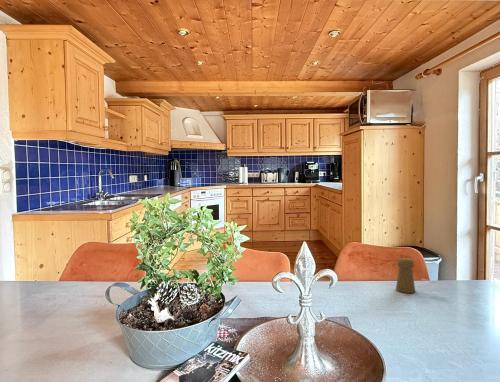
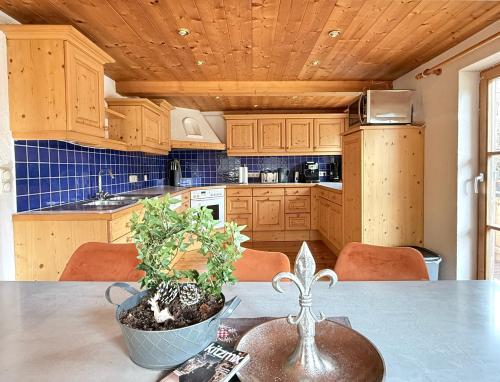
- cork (405, 274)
